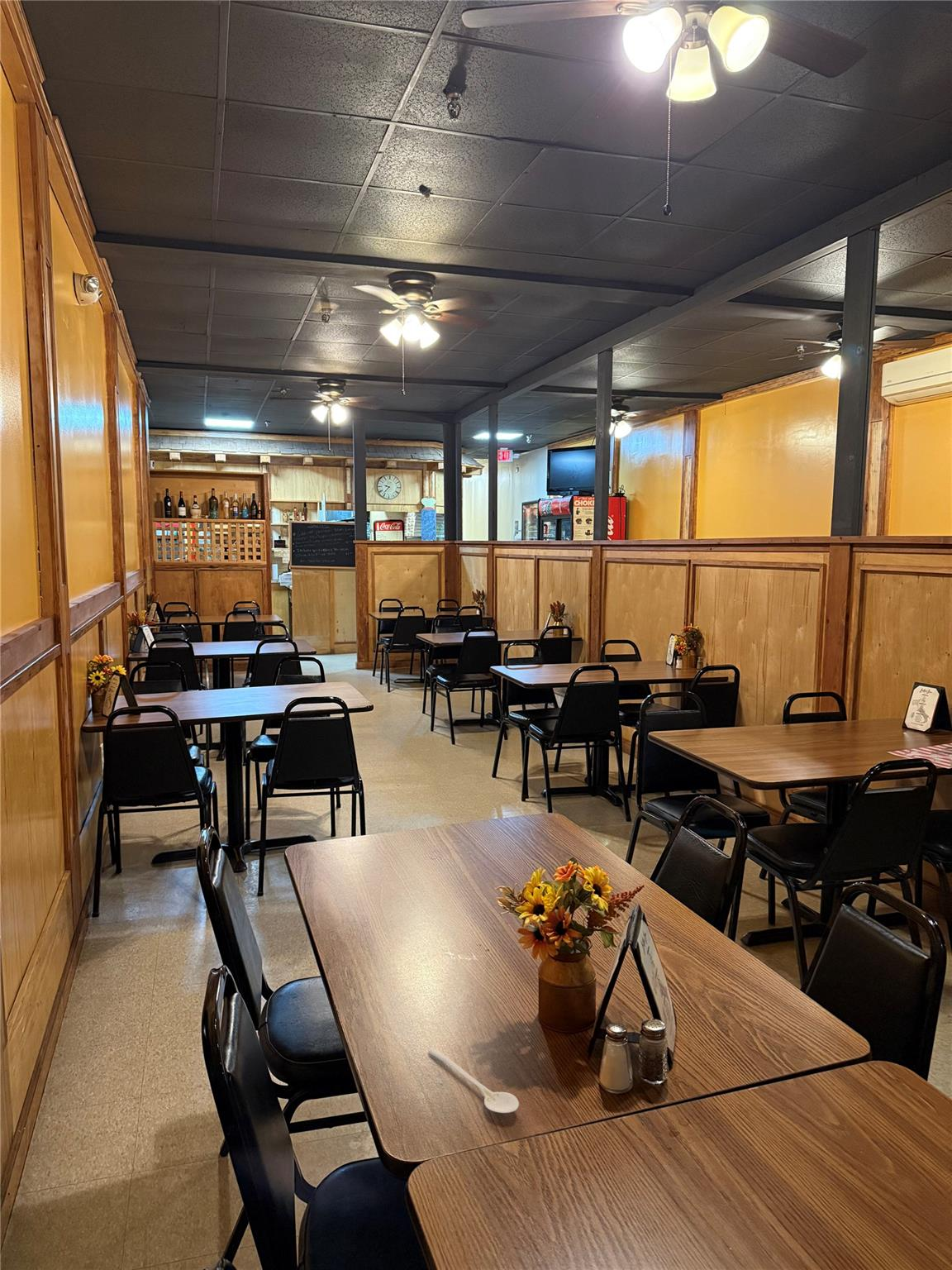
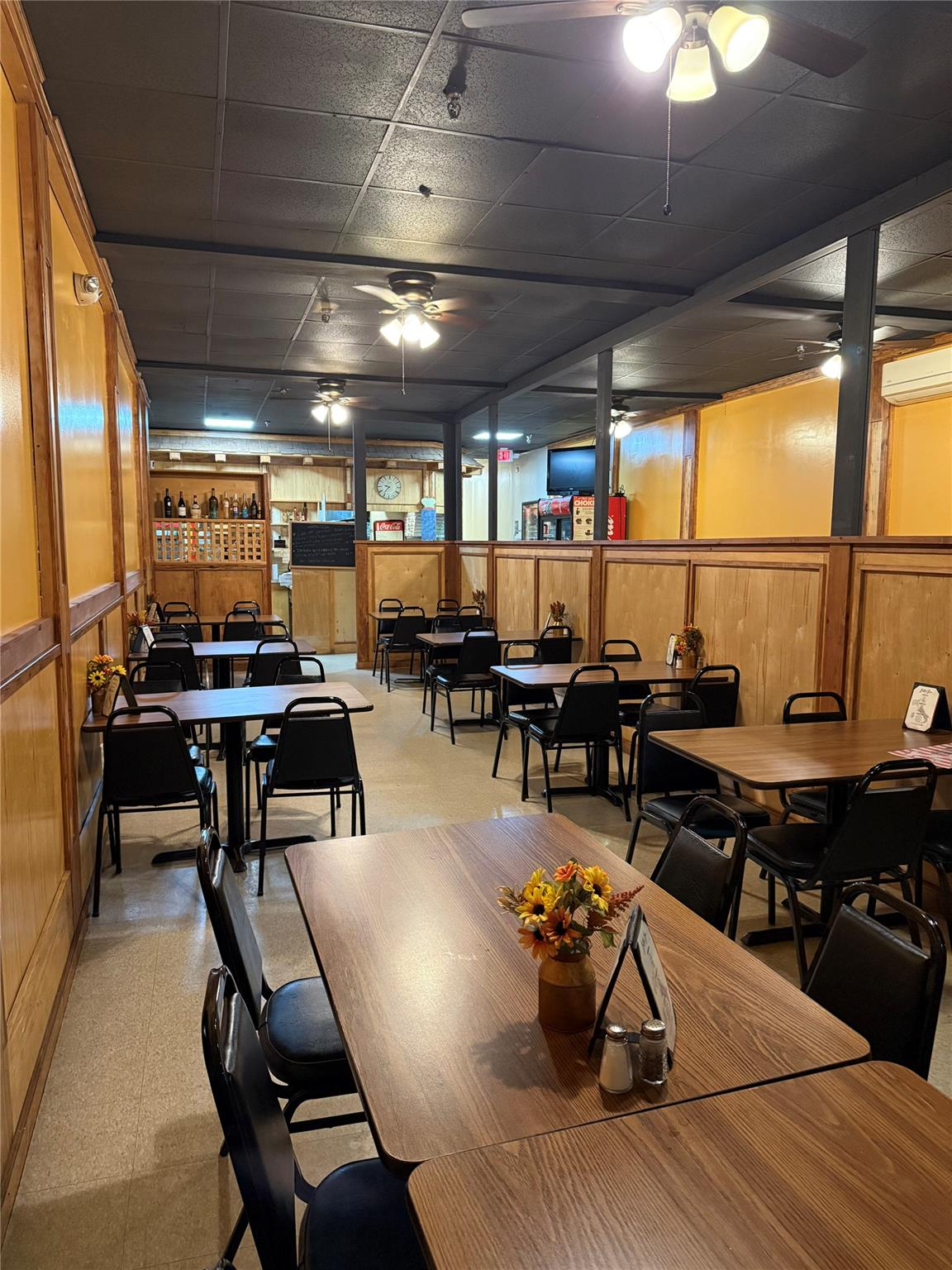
- stirrer (469, 1078)
